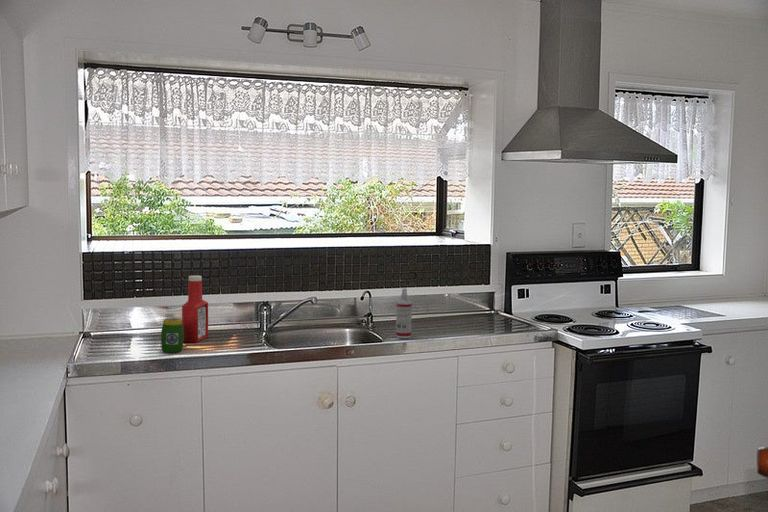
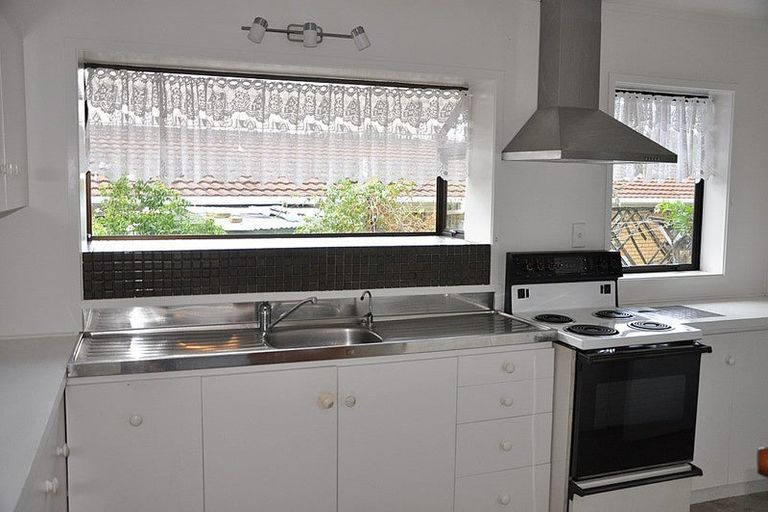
- spray bottle (403, 312)
- cleansing agent (172, 334)
- soap bottle (195, 307)
